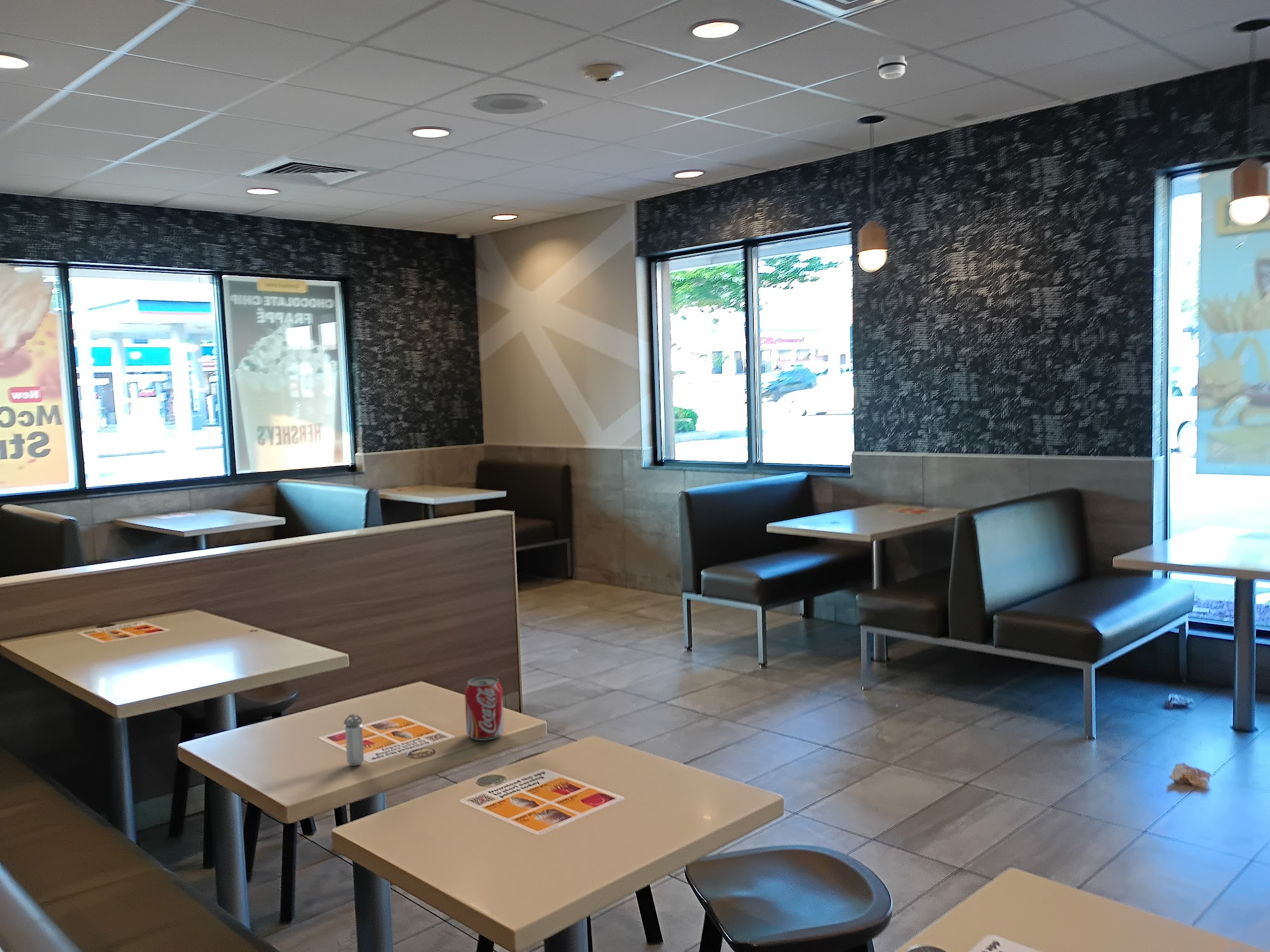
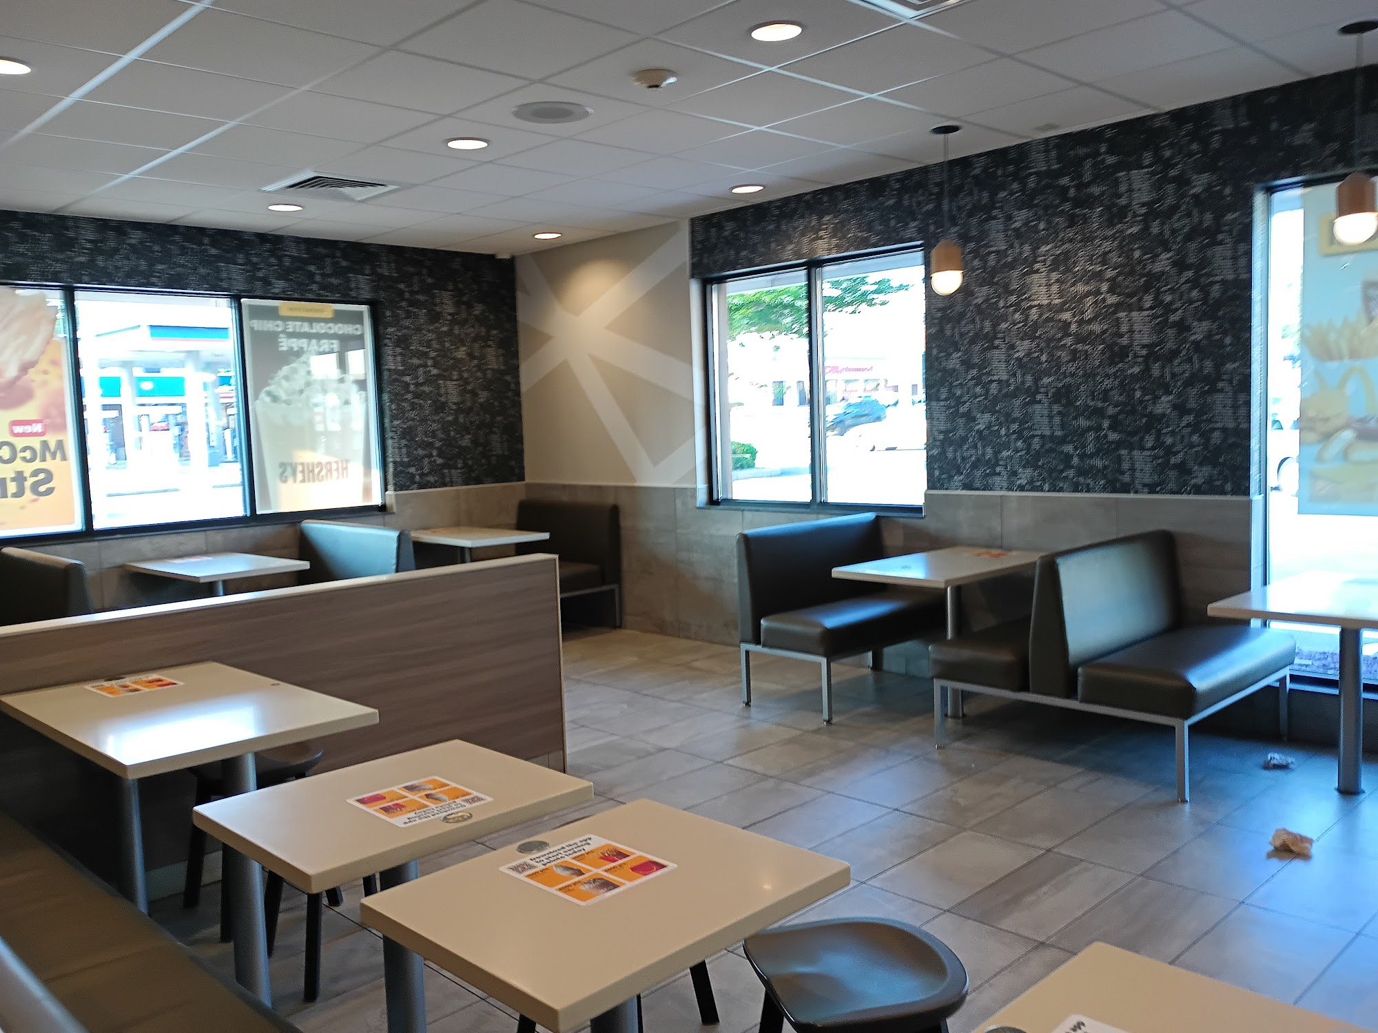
- smoke detector (892, 67)
- shaker (354, 739)
- beverage can (484, 708)
